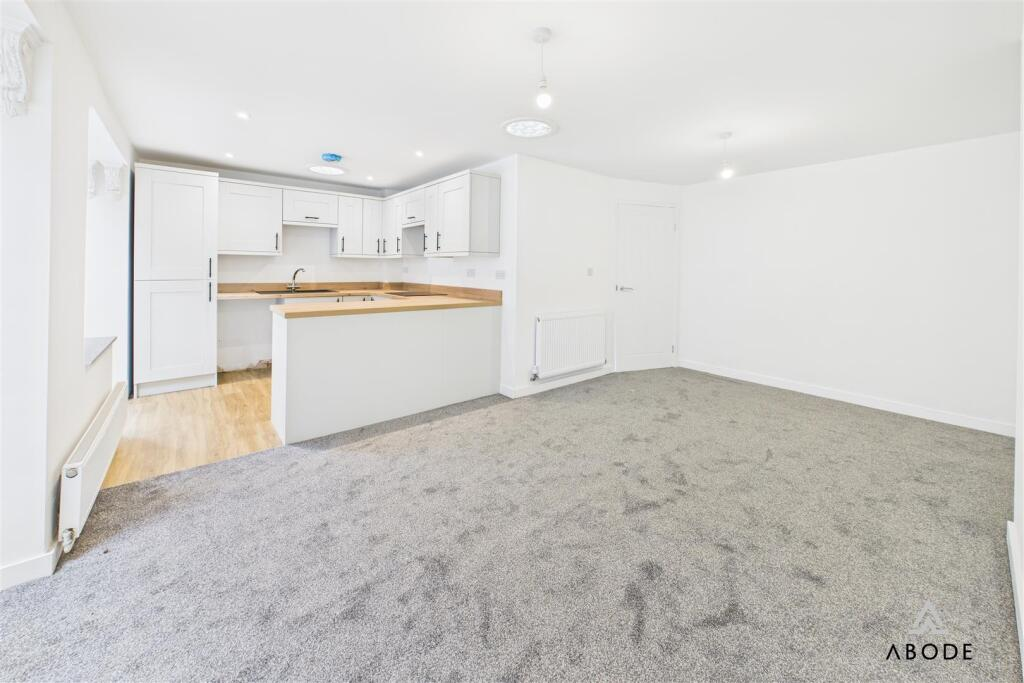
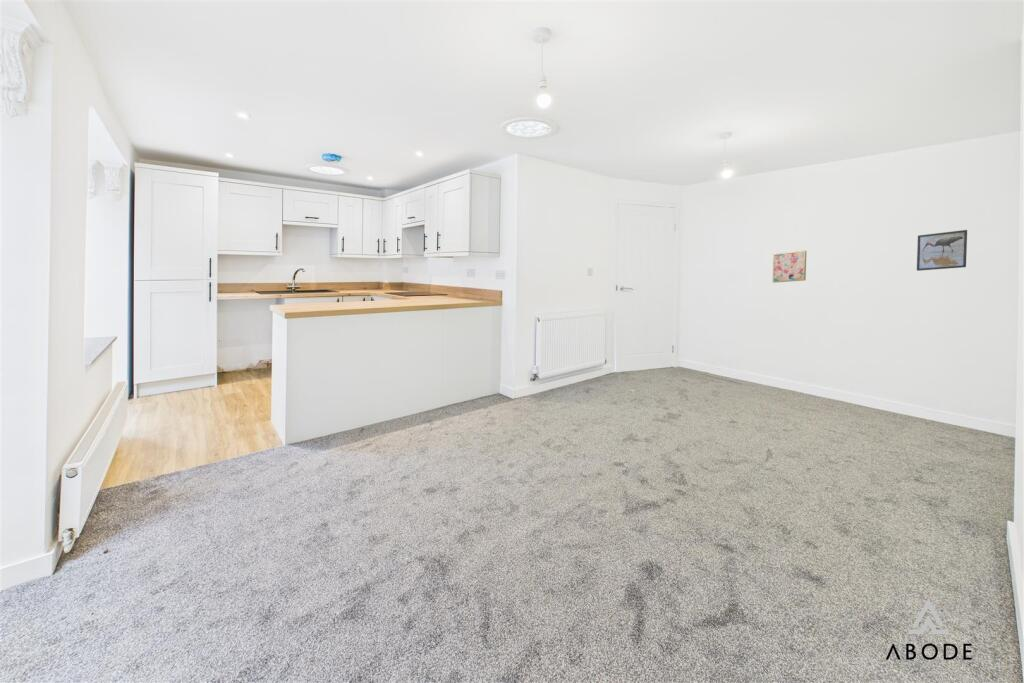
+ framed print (941, 250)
+ wall art (789, 267)
